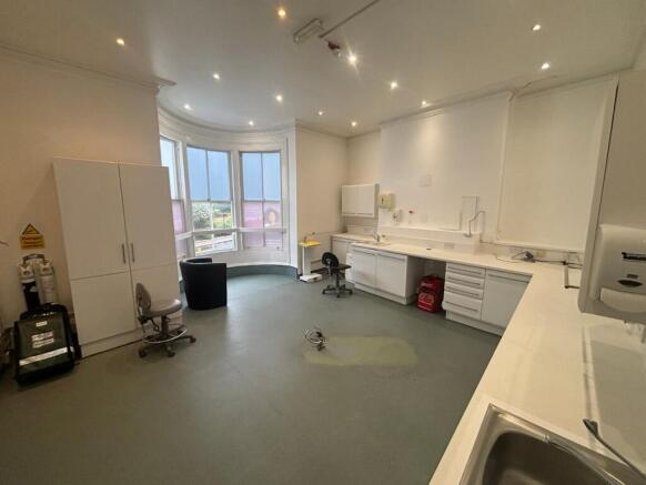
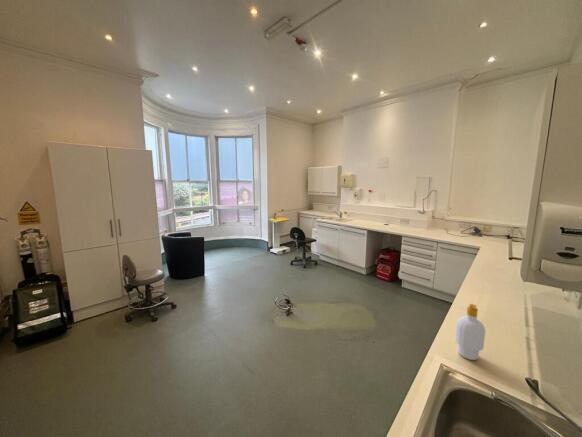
+ soap bottle (470, 330)
